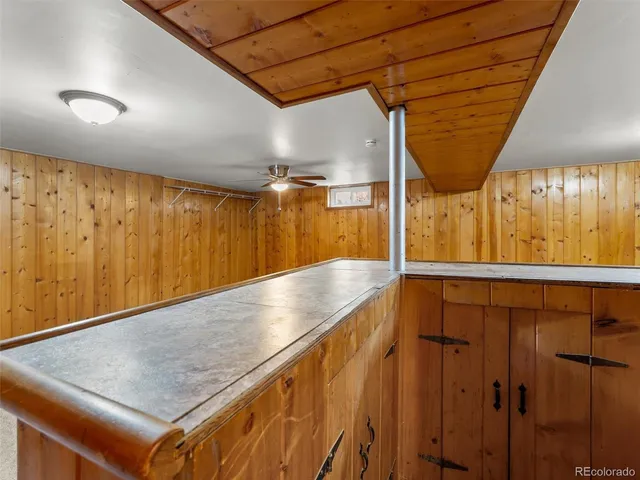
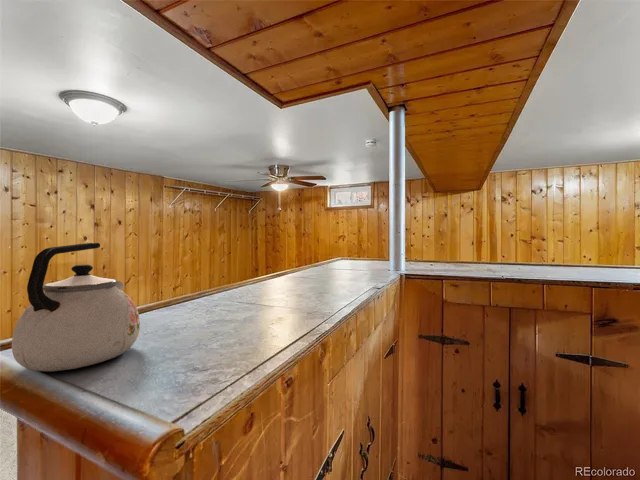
+ kettle (83, 300)
